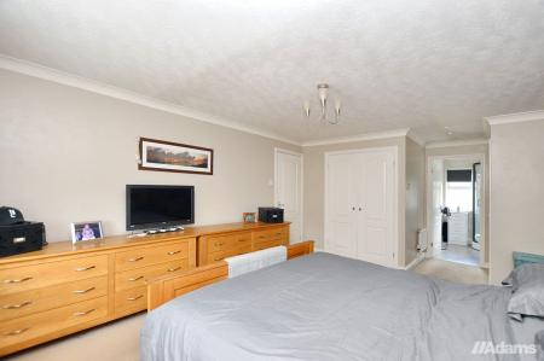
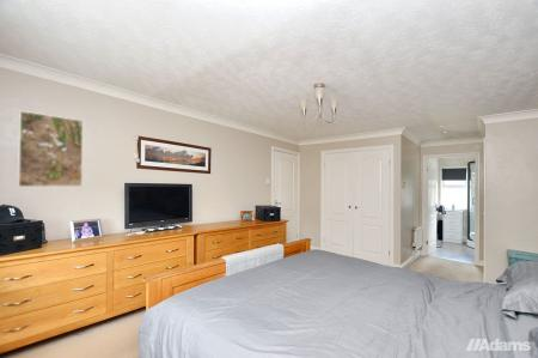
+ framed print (53, 151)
